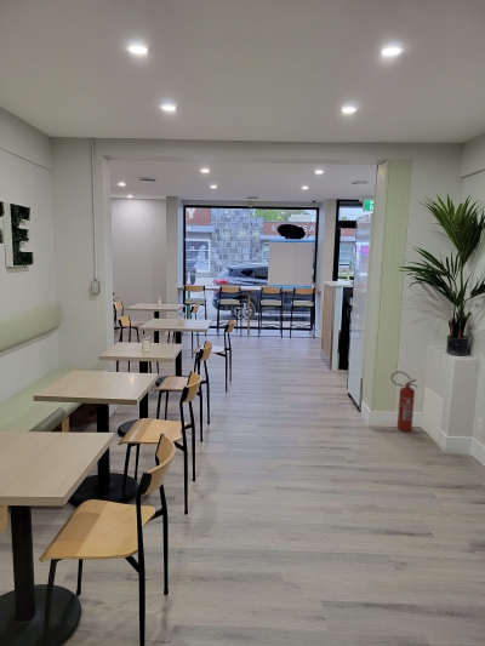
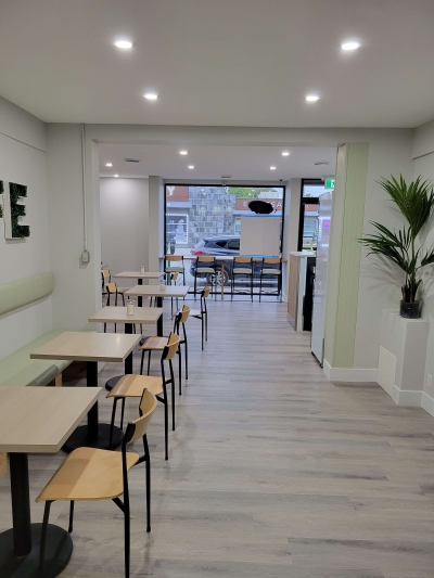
- fire extinguisher (403, 400)
